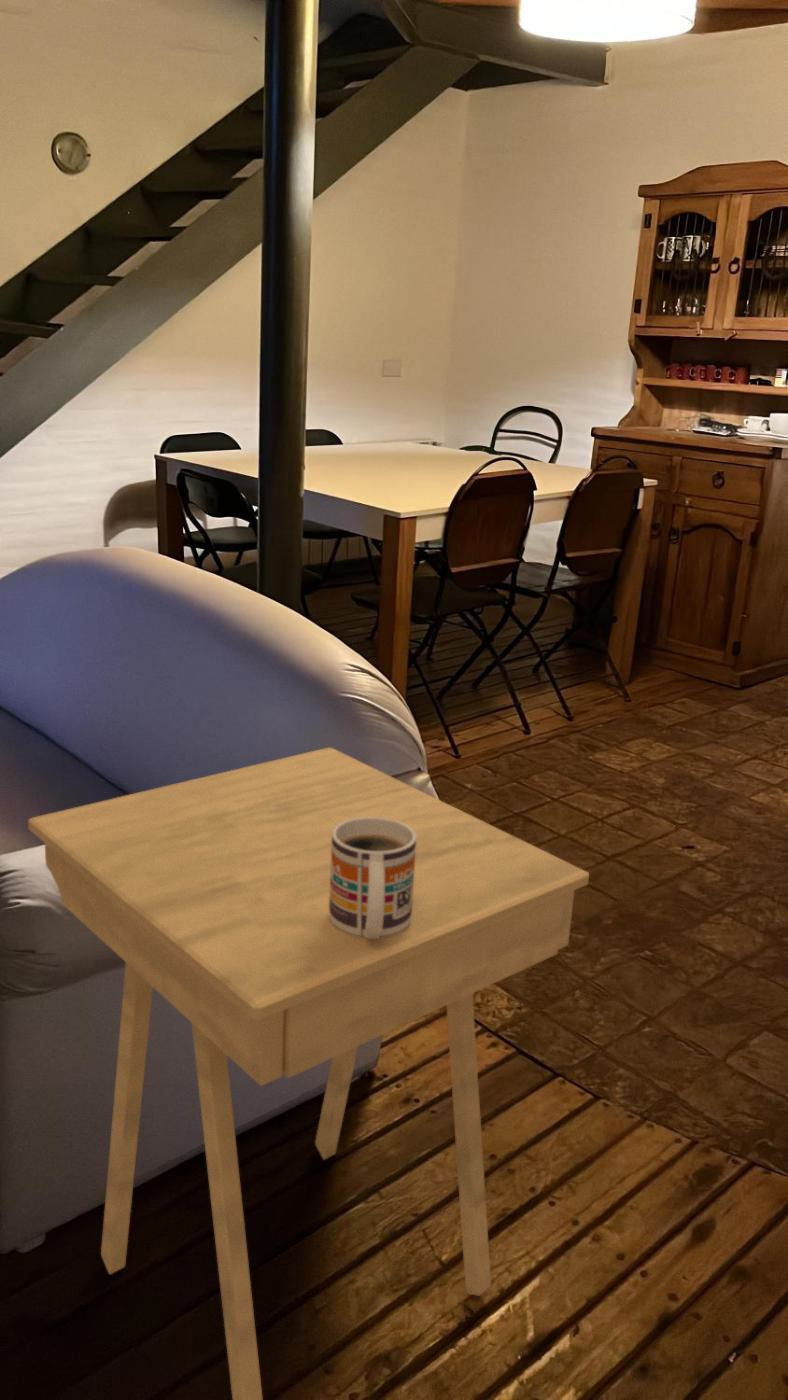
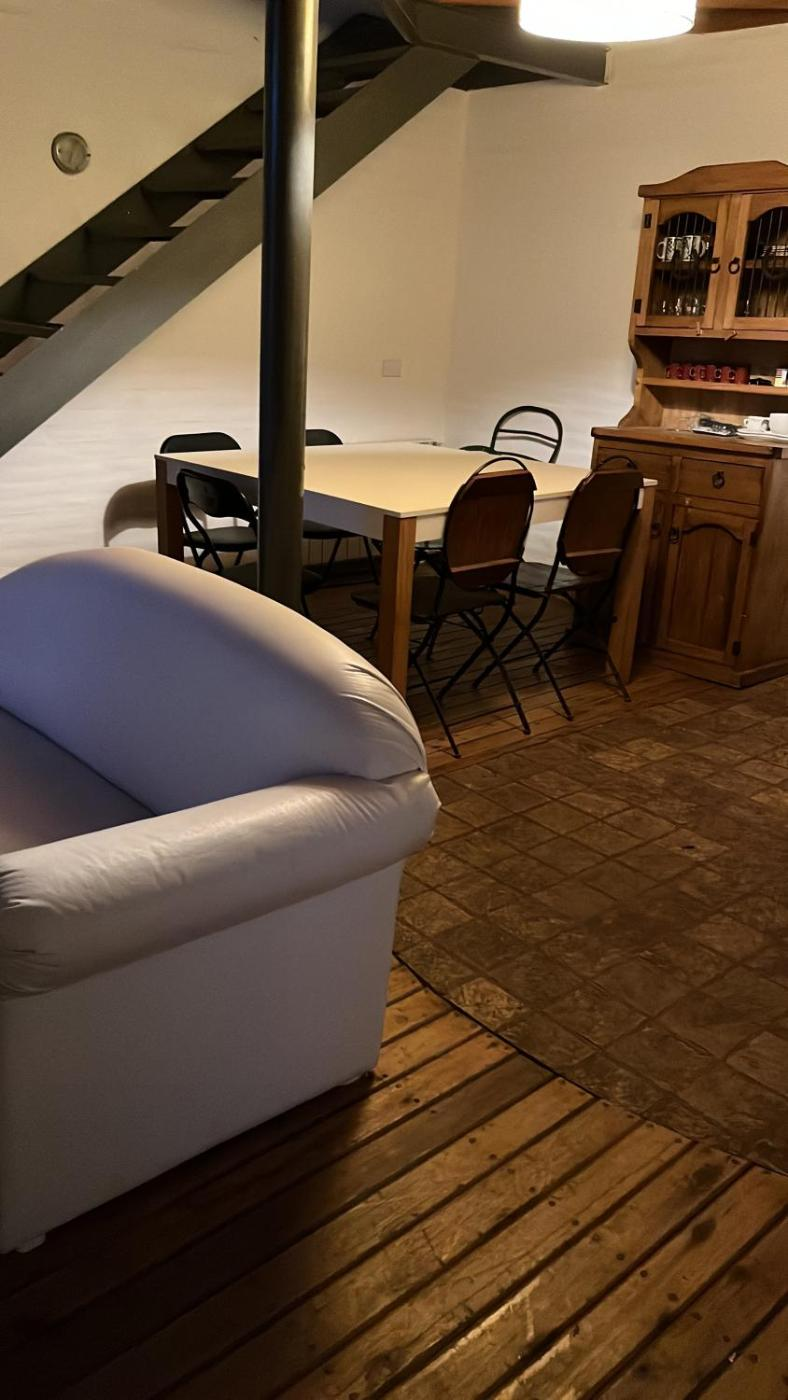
- mug (369, 879)
- side table (295, 1074)
